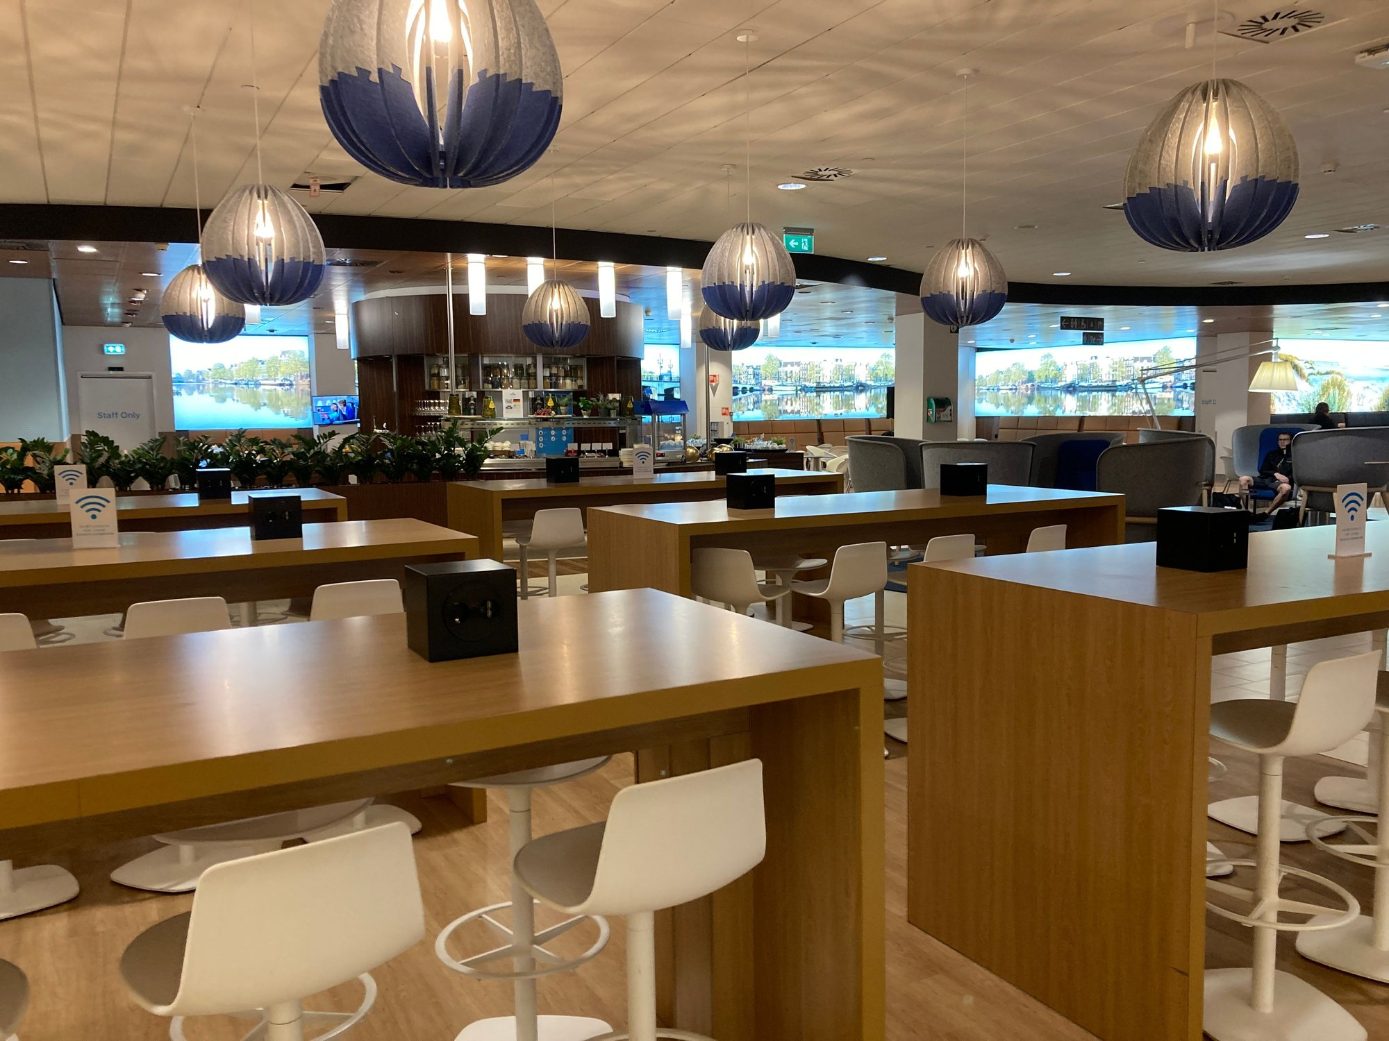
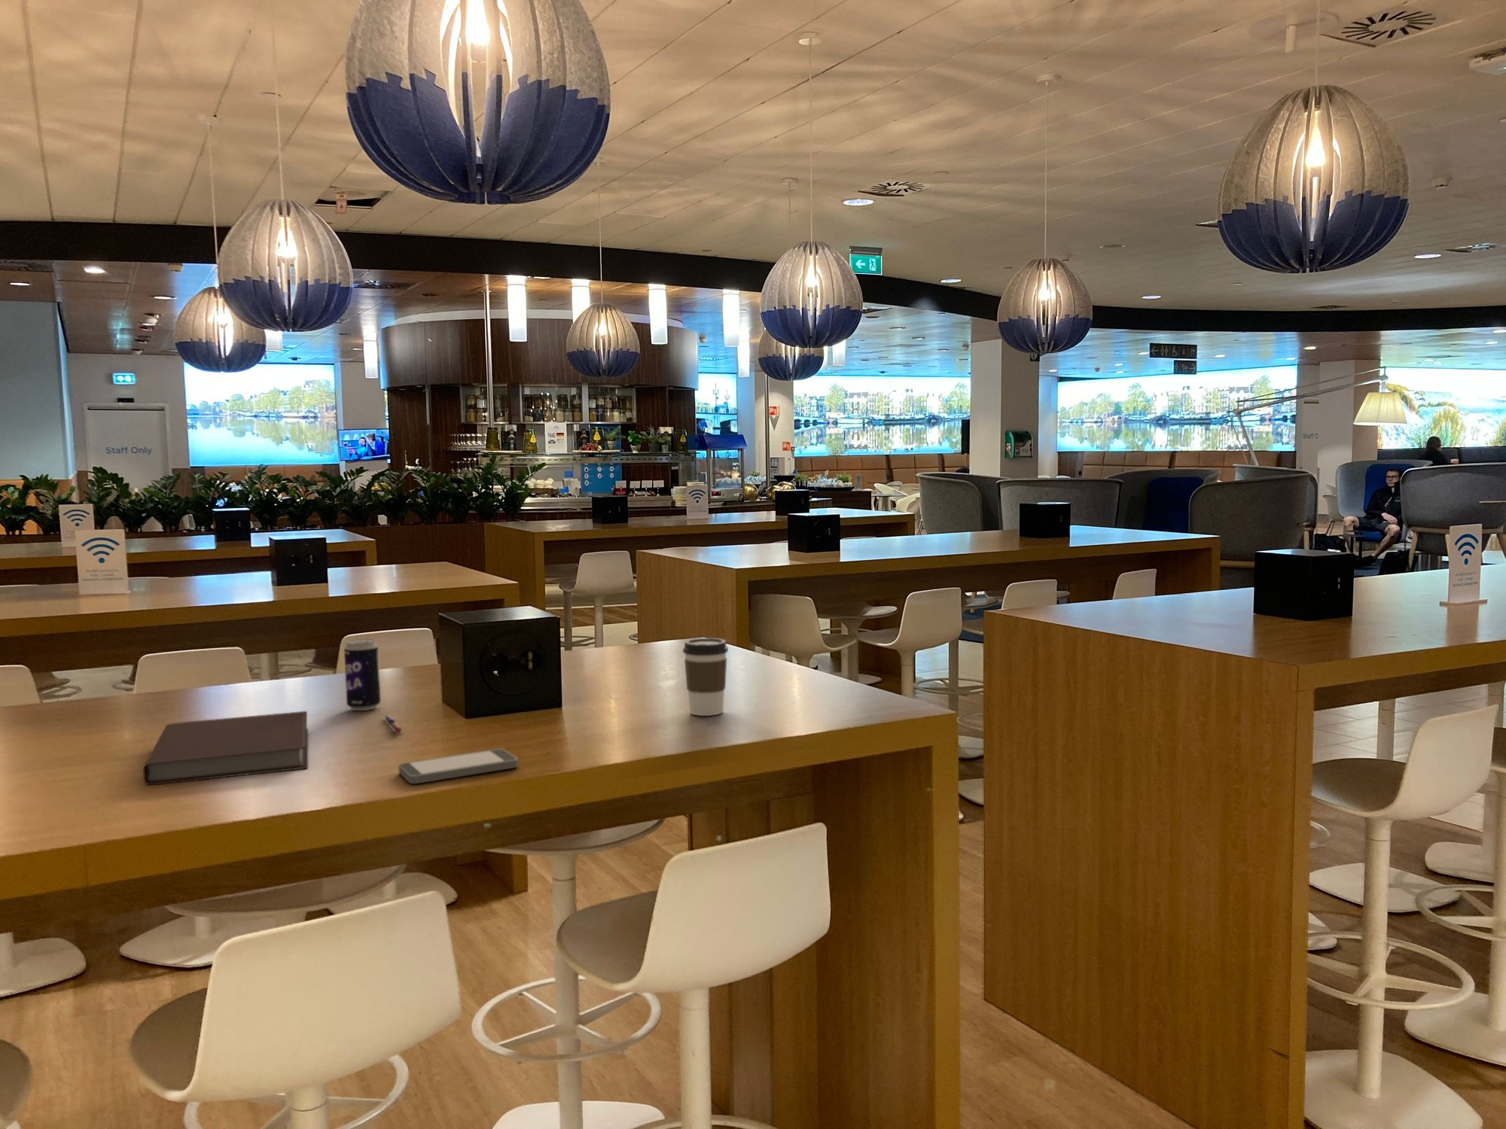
+ smartphone (459, 765)
+ coffee cup (706, 677)
+ pen (393, 722)
+ beverage can (362, 675)
+ notebook (232, 745)
